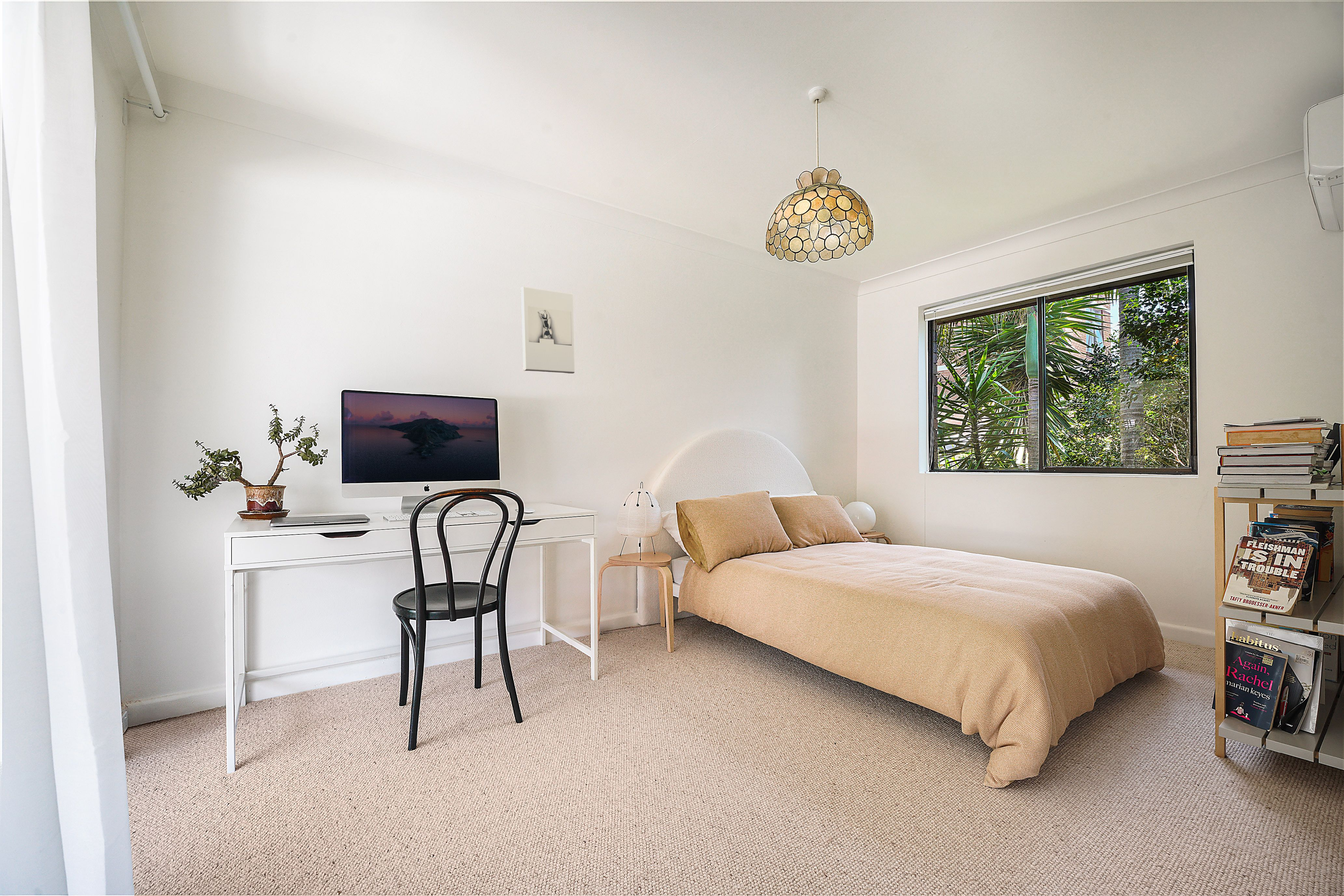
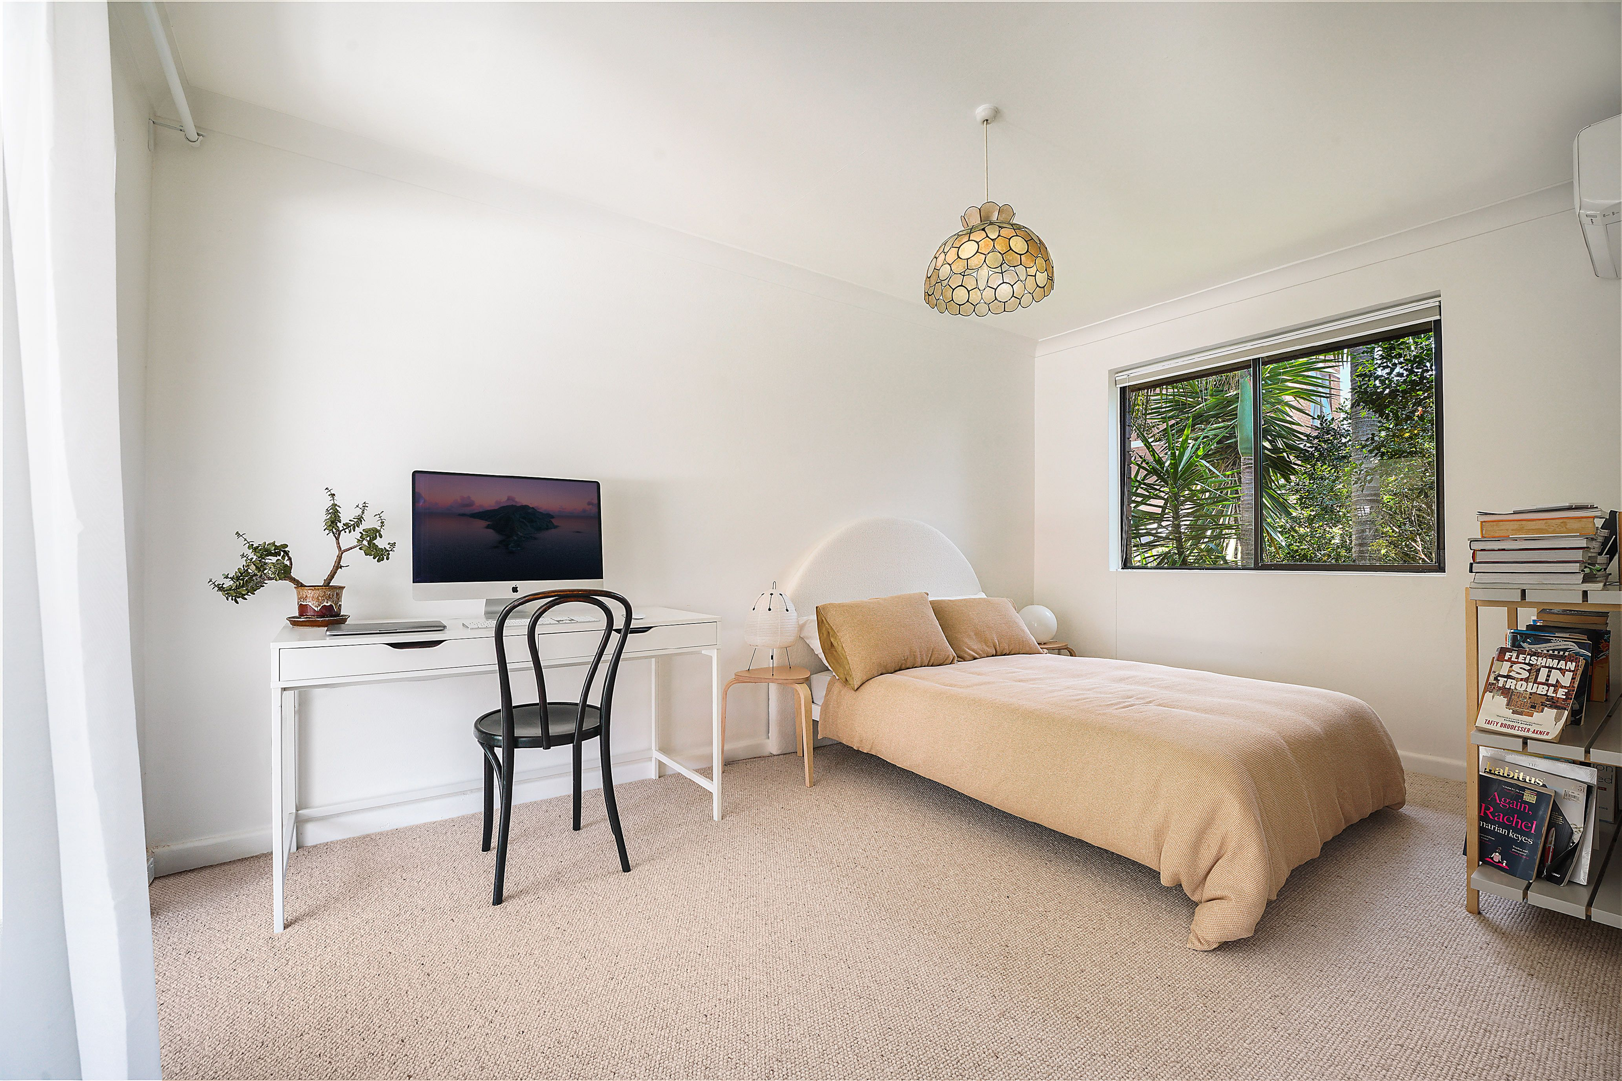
- wall sculpture (548, 331)
